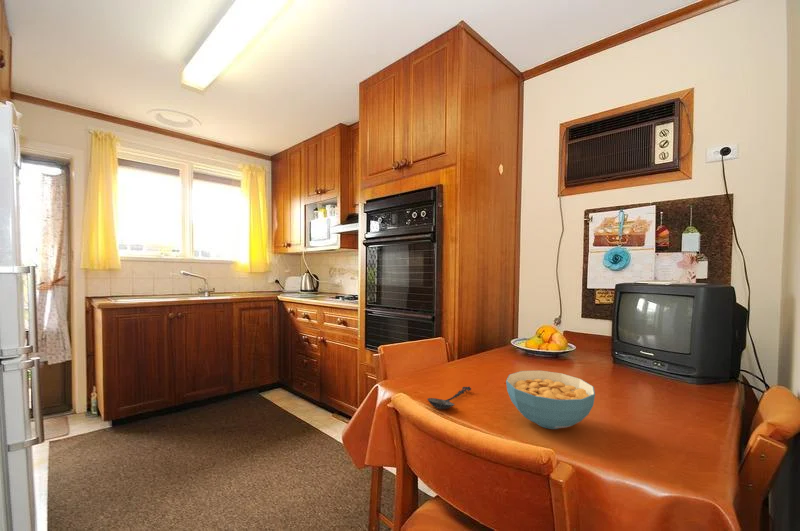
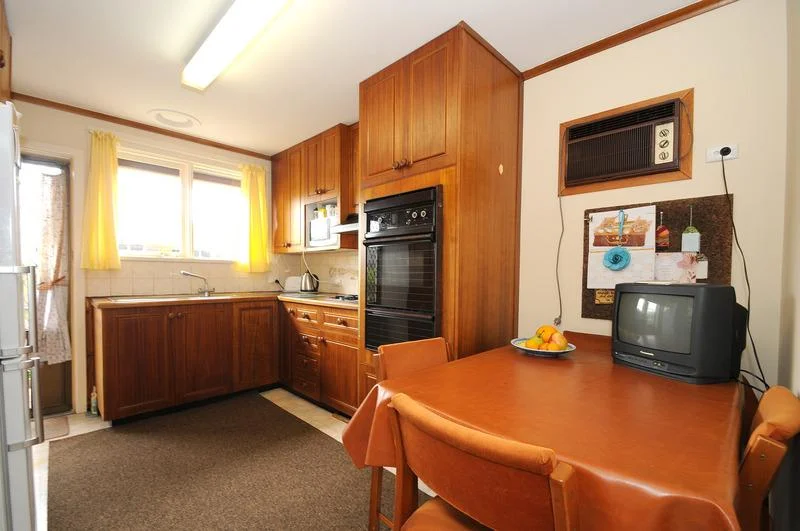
- spoon (454, 395)
- cereal bowl (548, 403)
